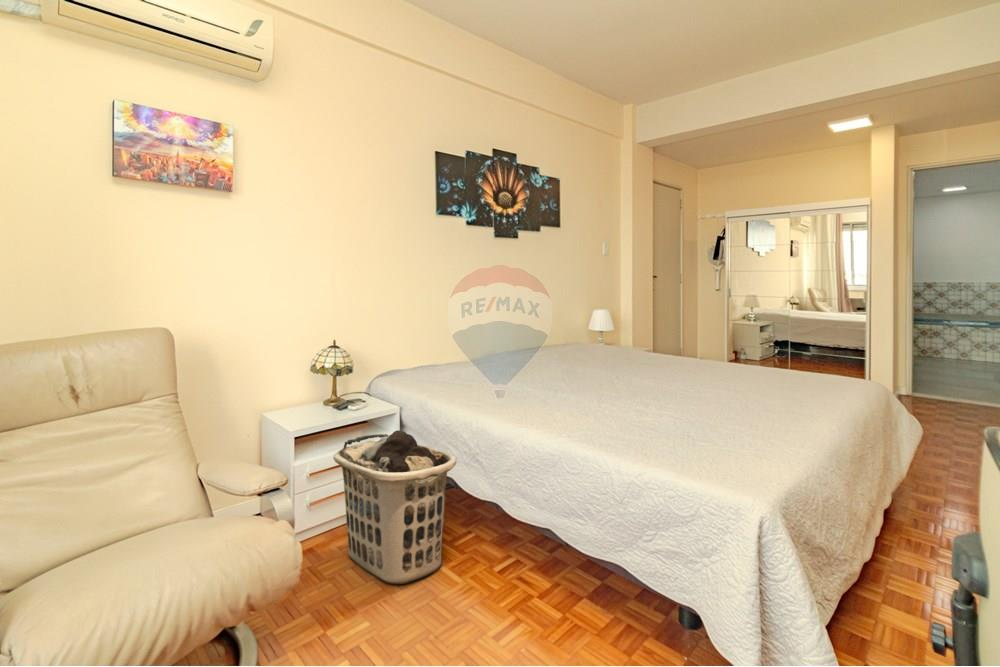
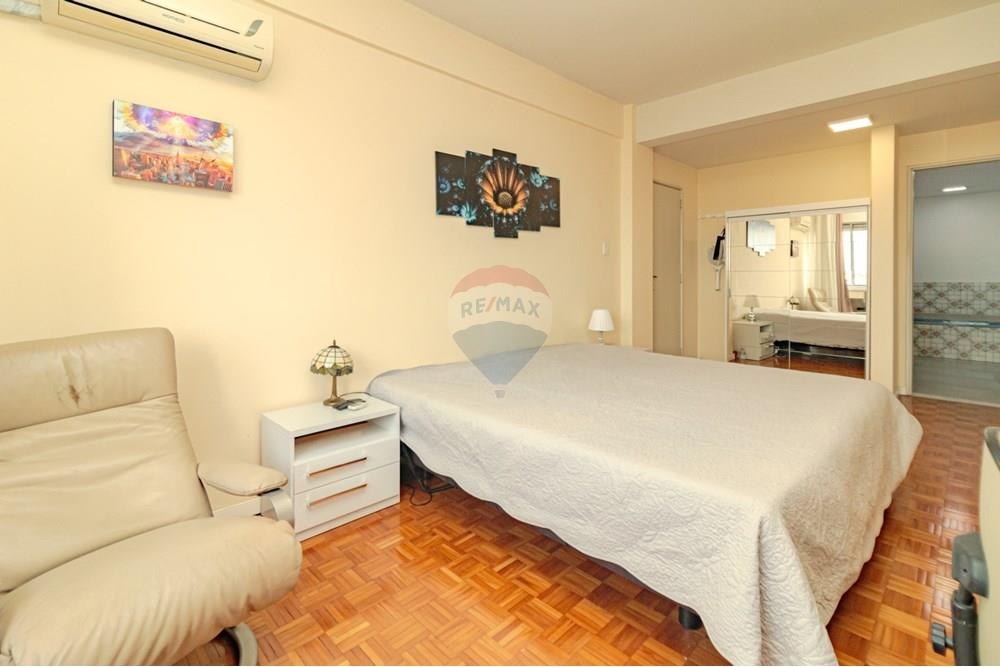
- clothes hamper (394, 496)
